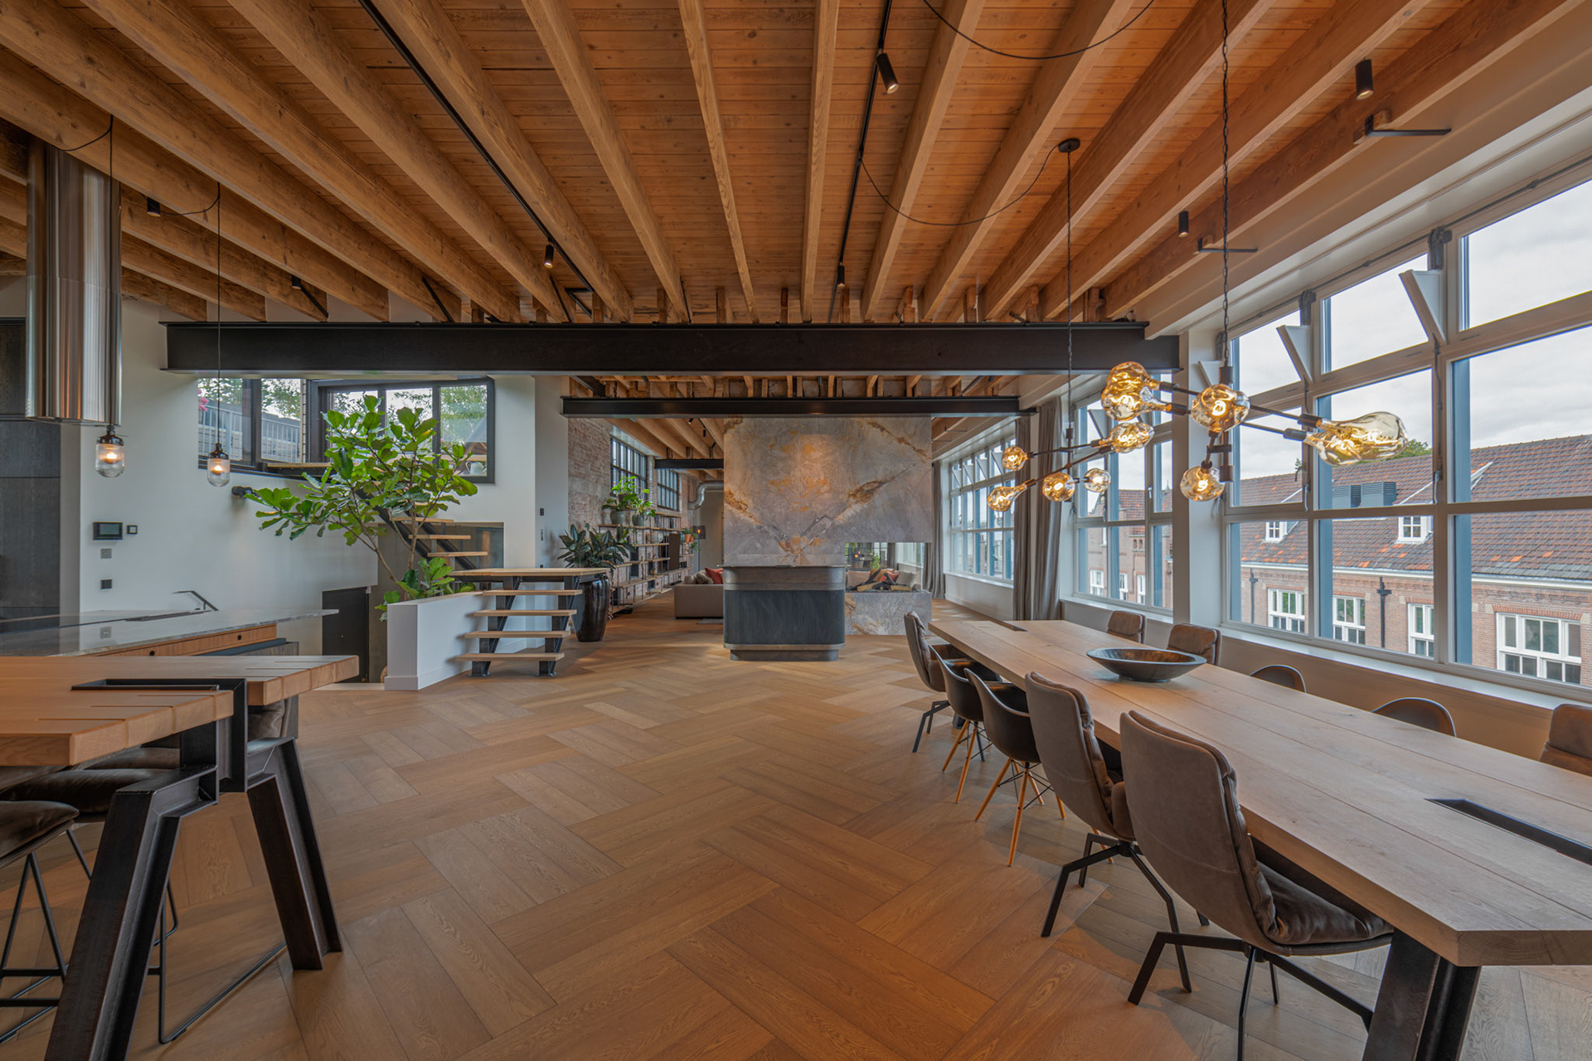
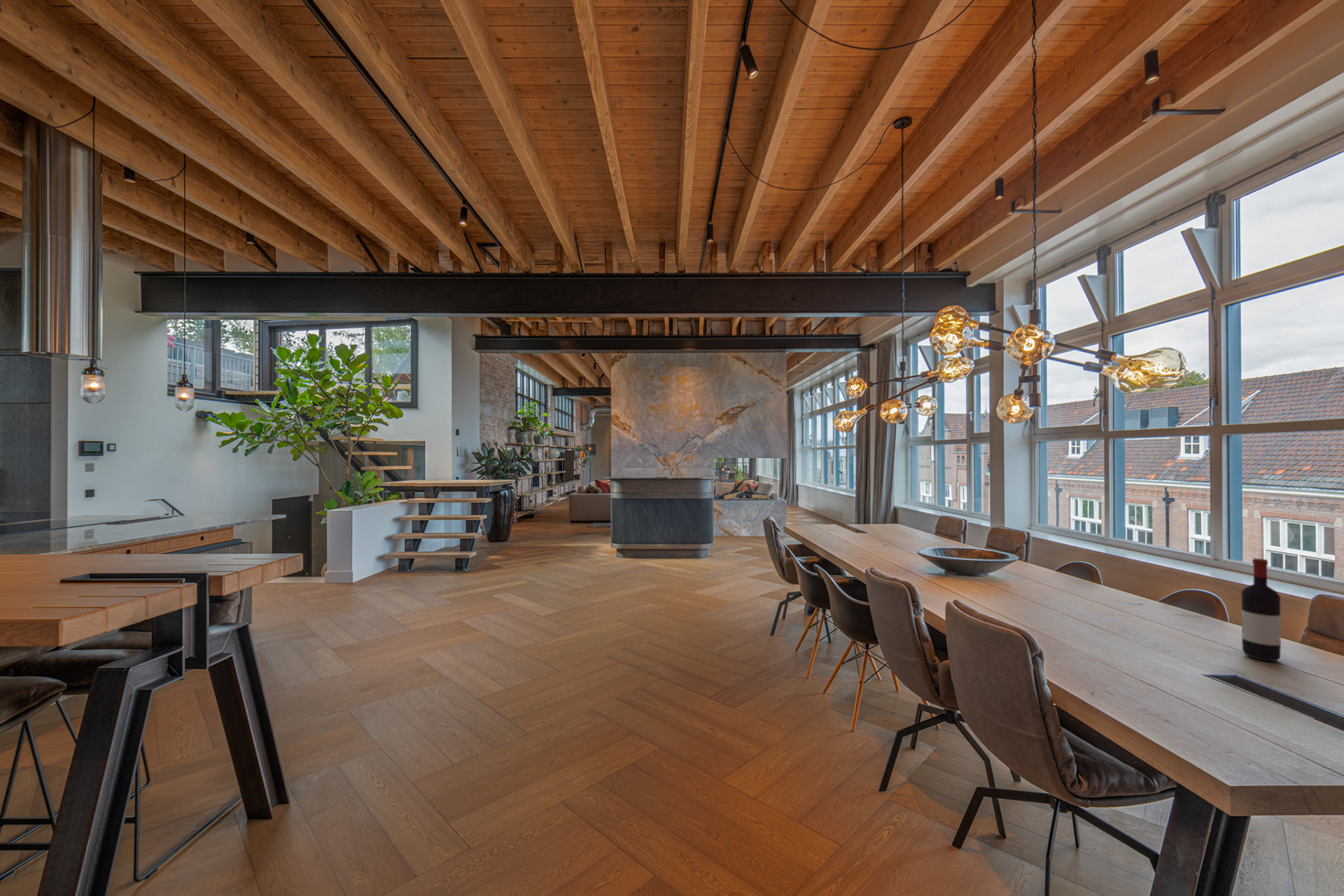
+ wine bottle (1260, 608)
